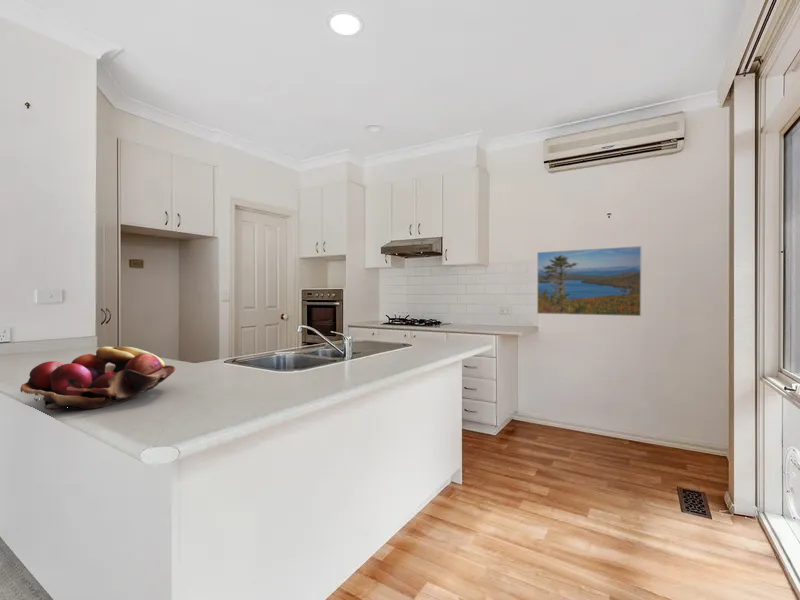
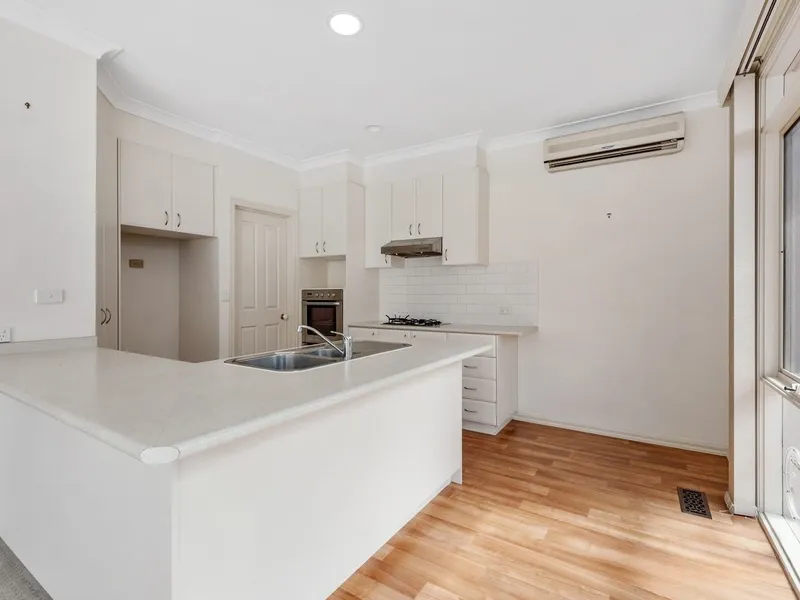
- fruit basket (106, 373)
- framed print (586, 282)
